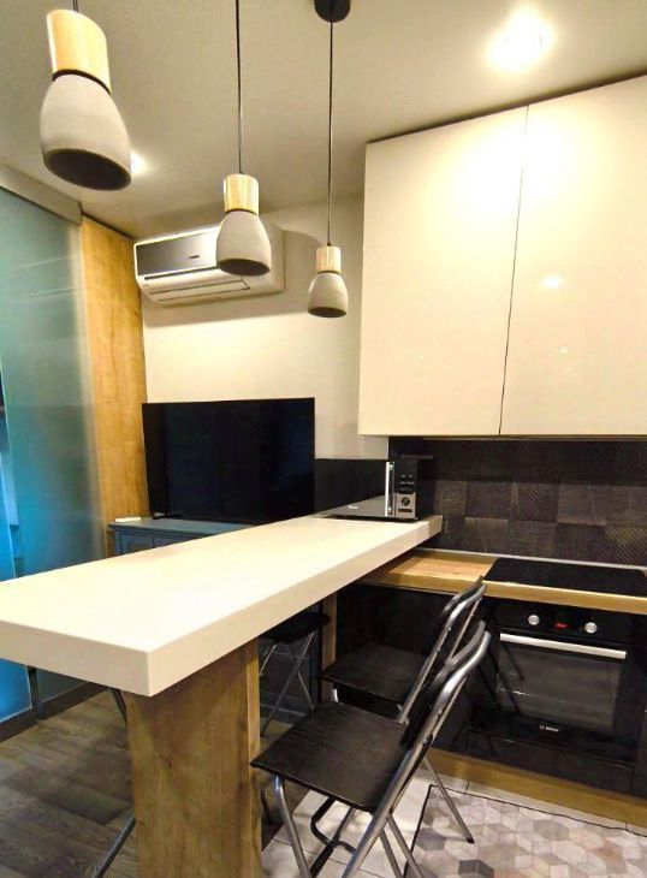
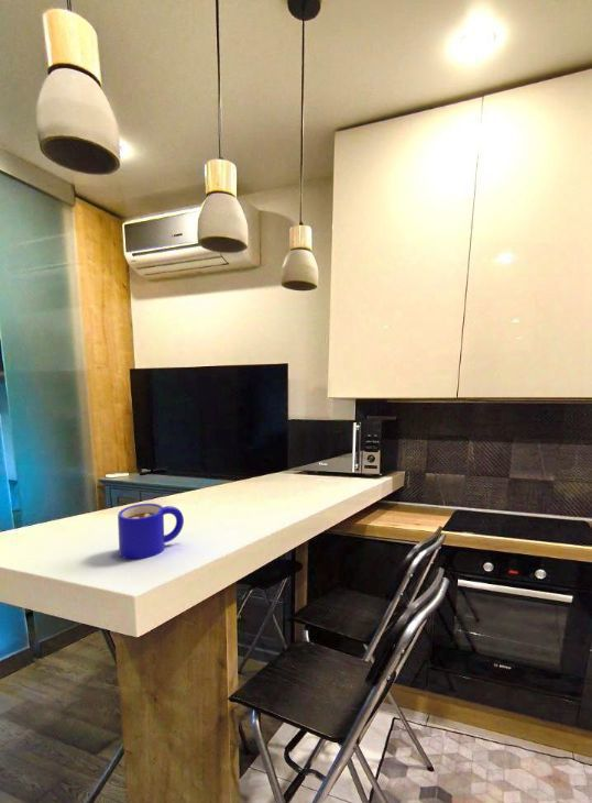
+ mug (152, 527)
